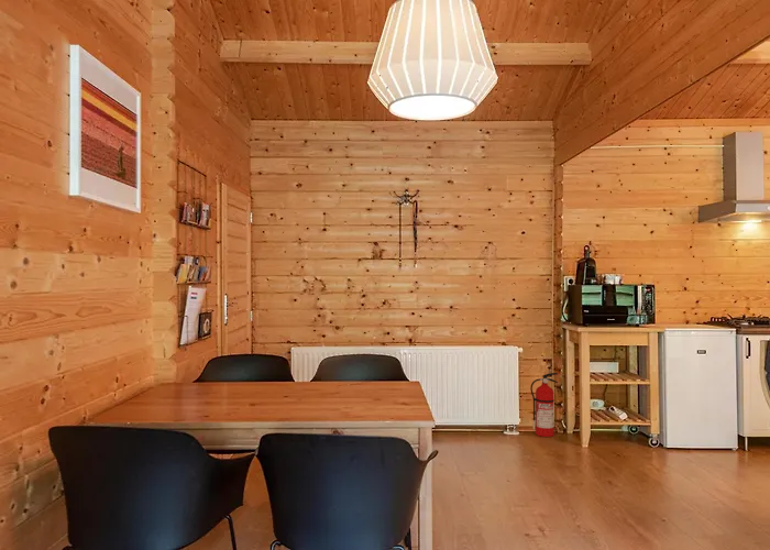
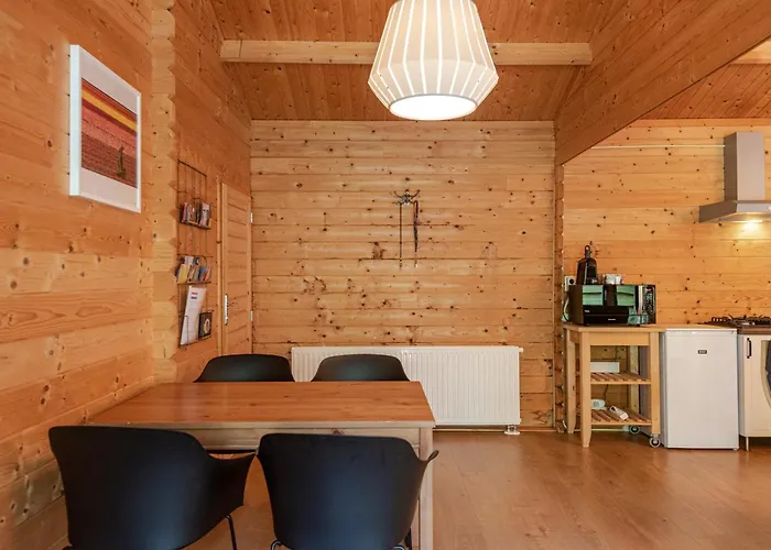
- fire extinguisher (543, 403)
